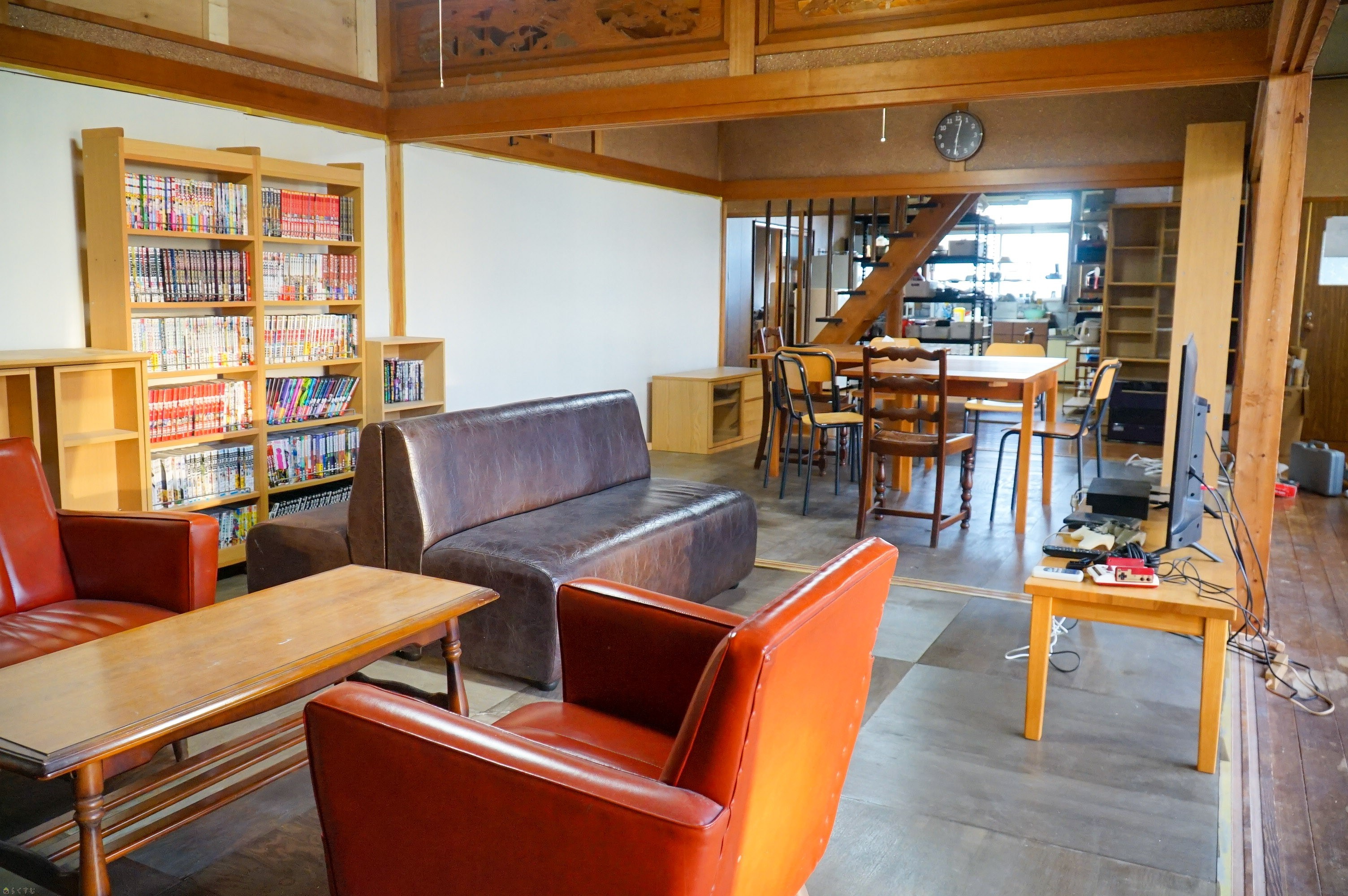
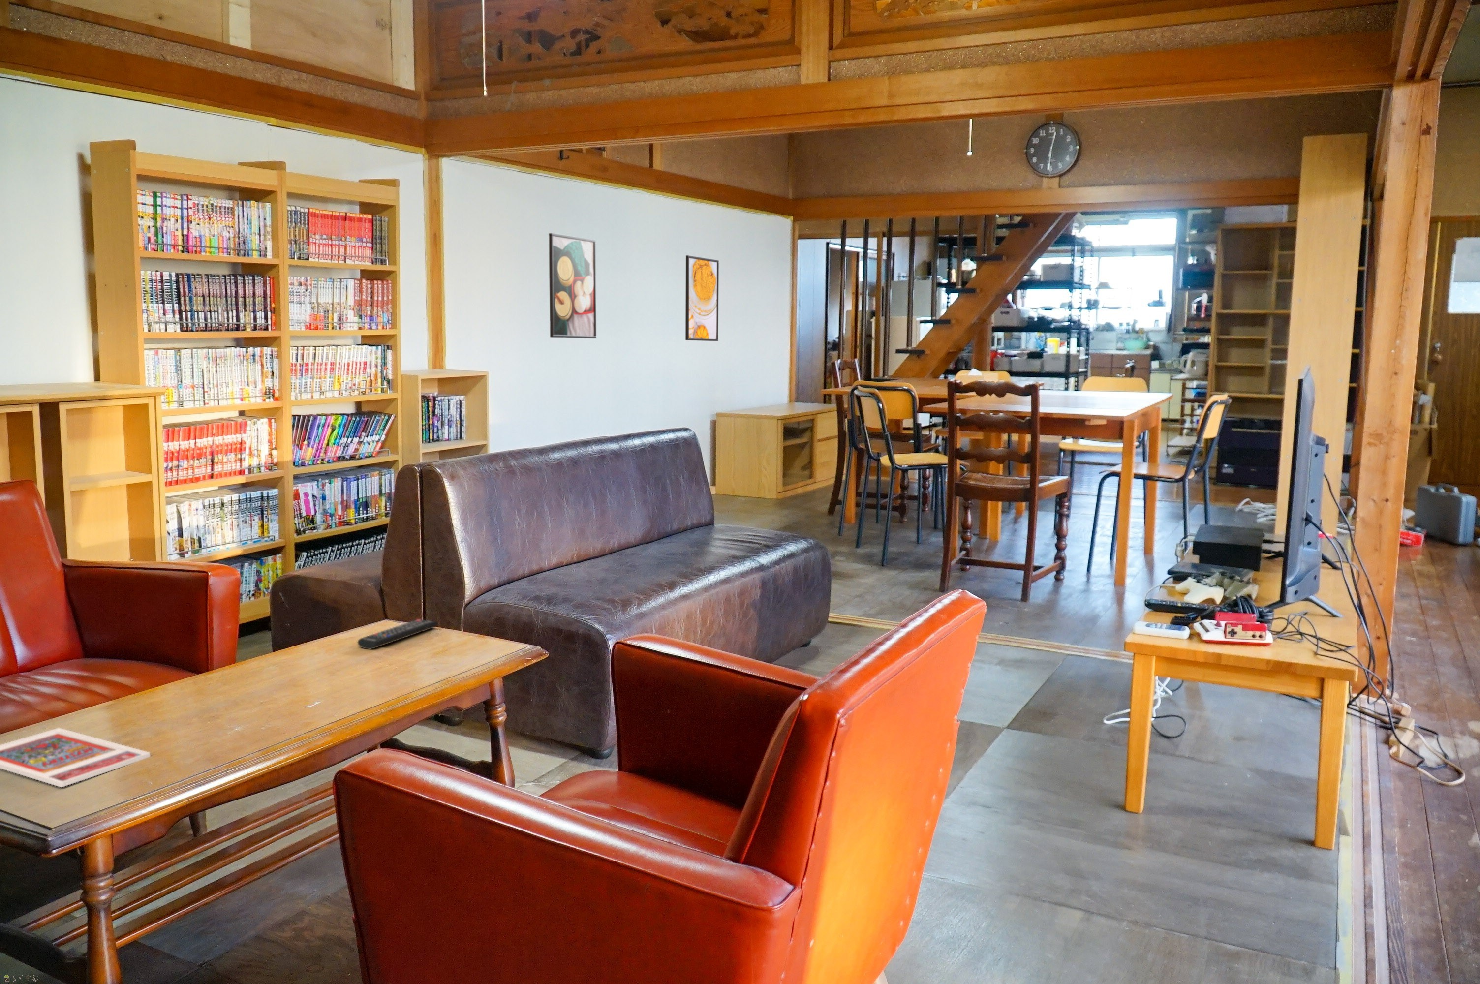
+ comic book (59, 756)
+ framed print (702, 299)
+ remote control (399, 634)
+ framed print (573, 288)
